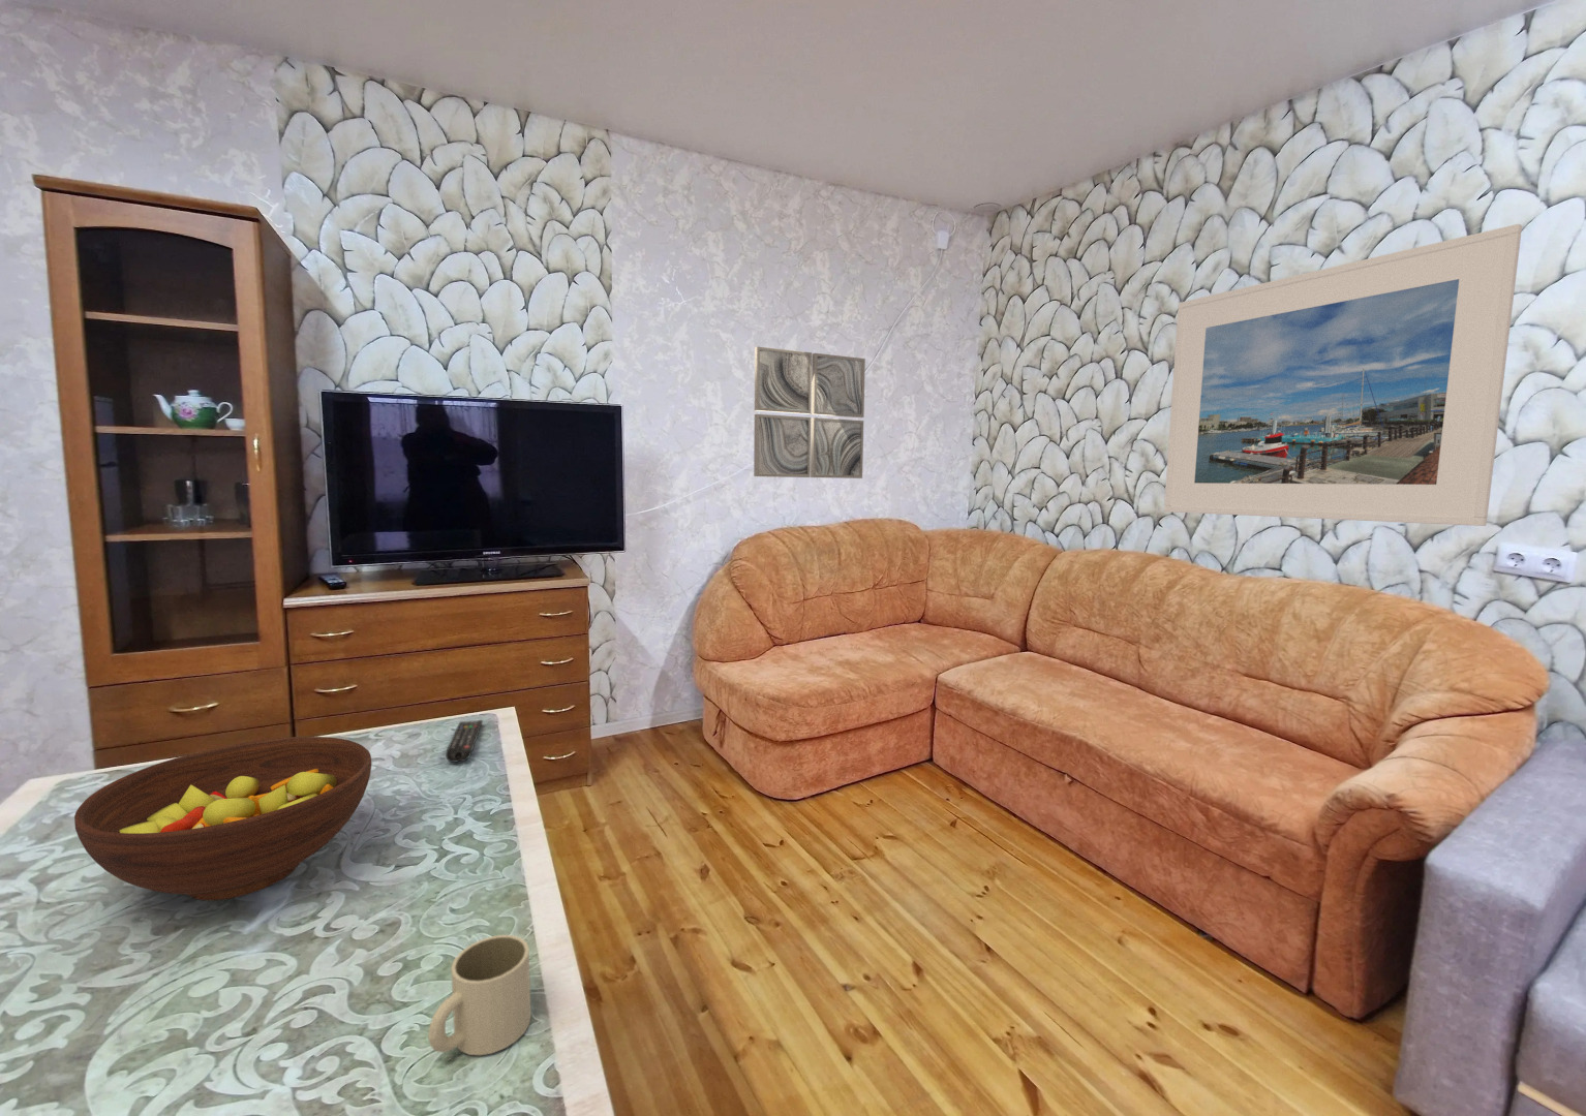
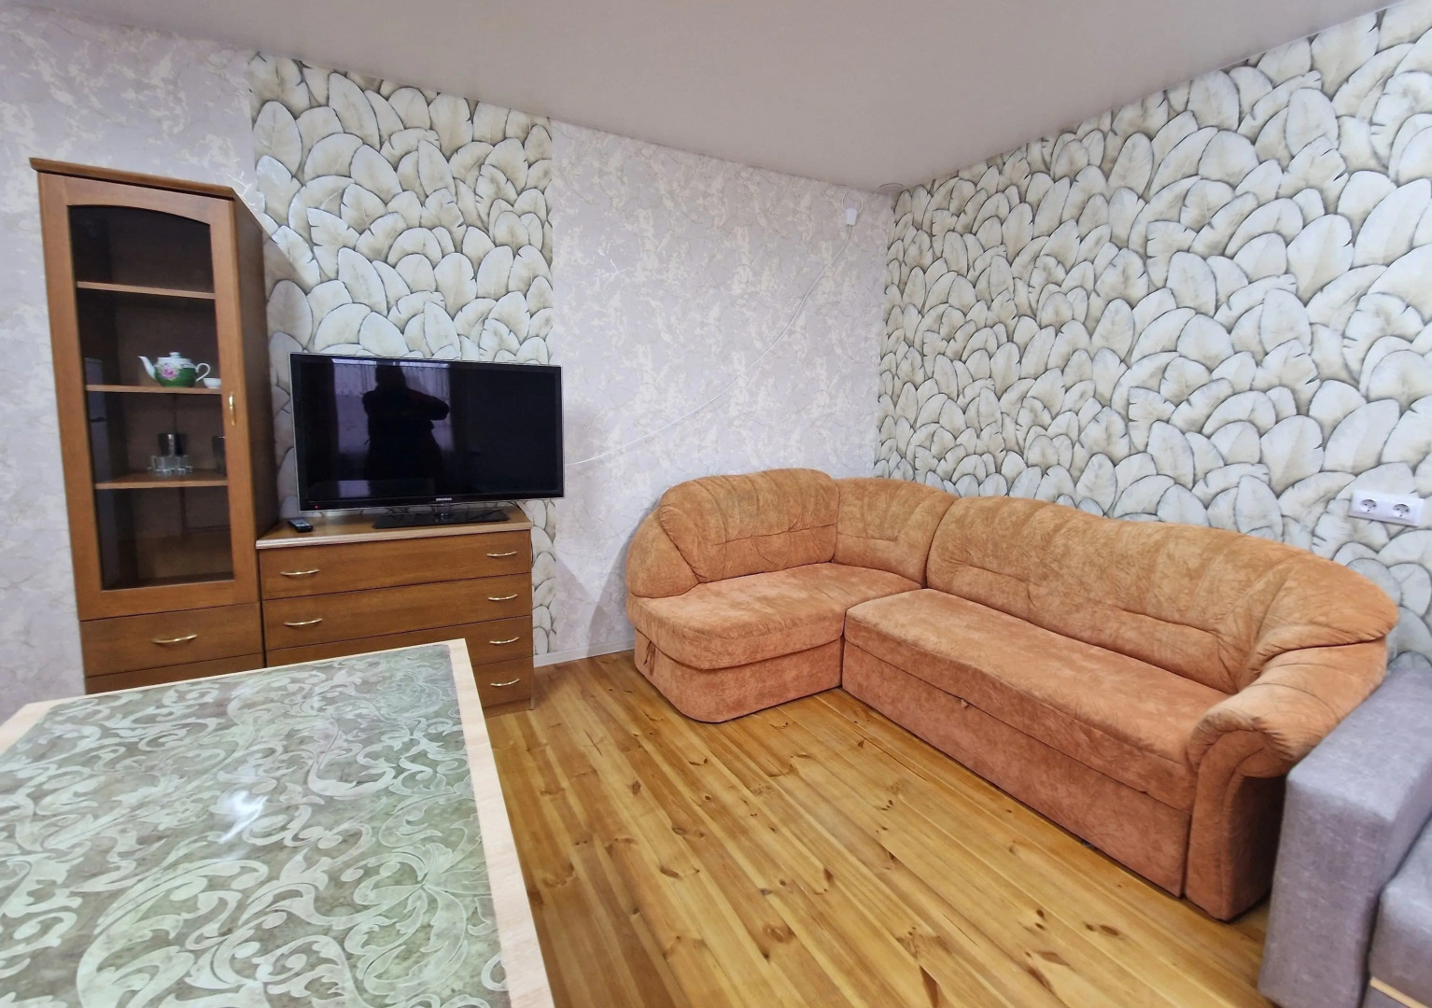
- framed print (1307, 396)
- mug (478, 1001)
- wall art (812, 418)
- remote control (465, 738)
- fruit bowl (240, 827)
